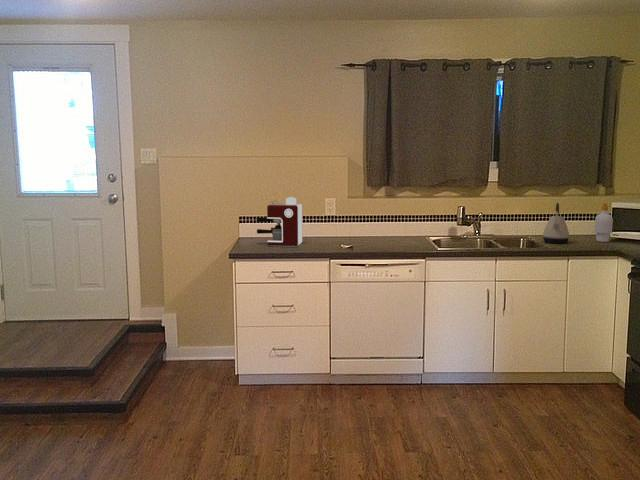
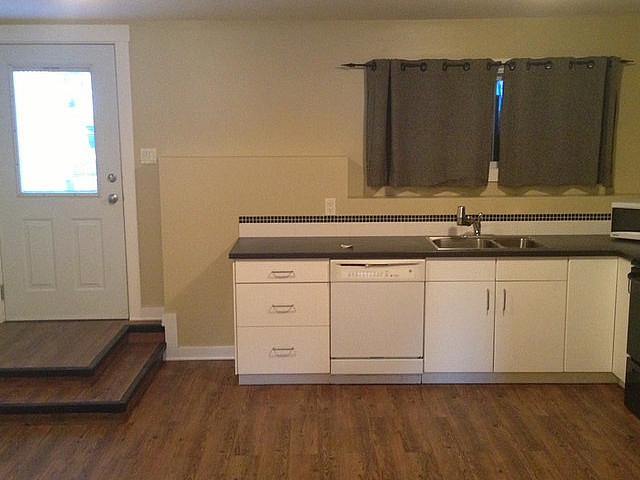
- kettle (556, 222)
- coffee maker (278, 220)
- soap bottle (603, 222)
